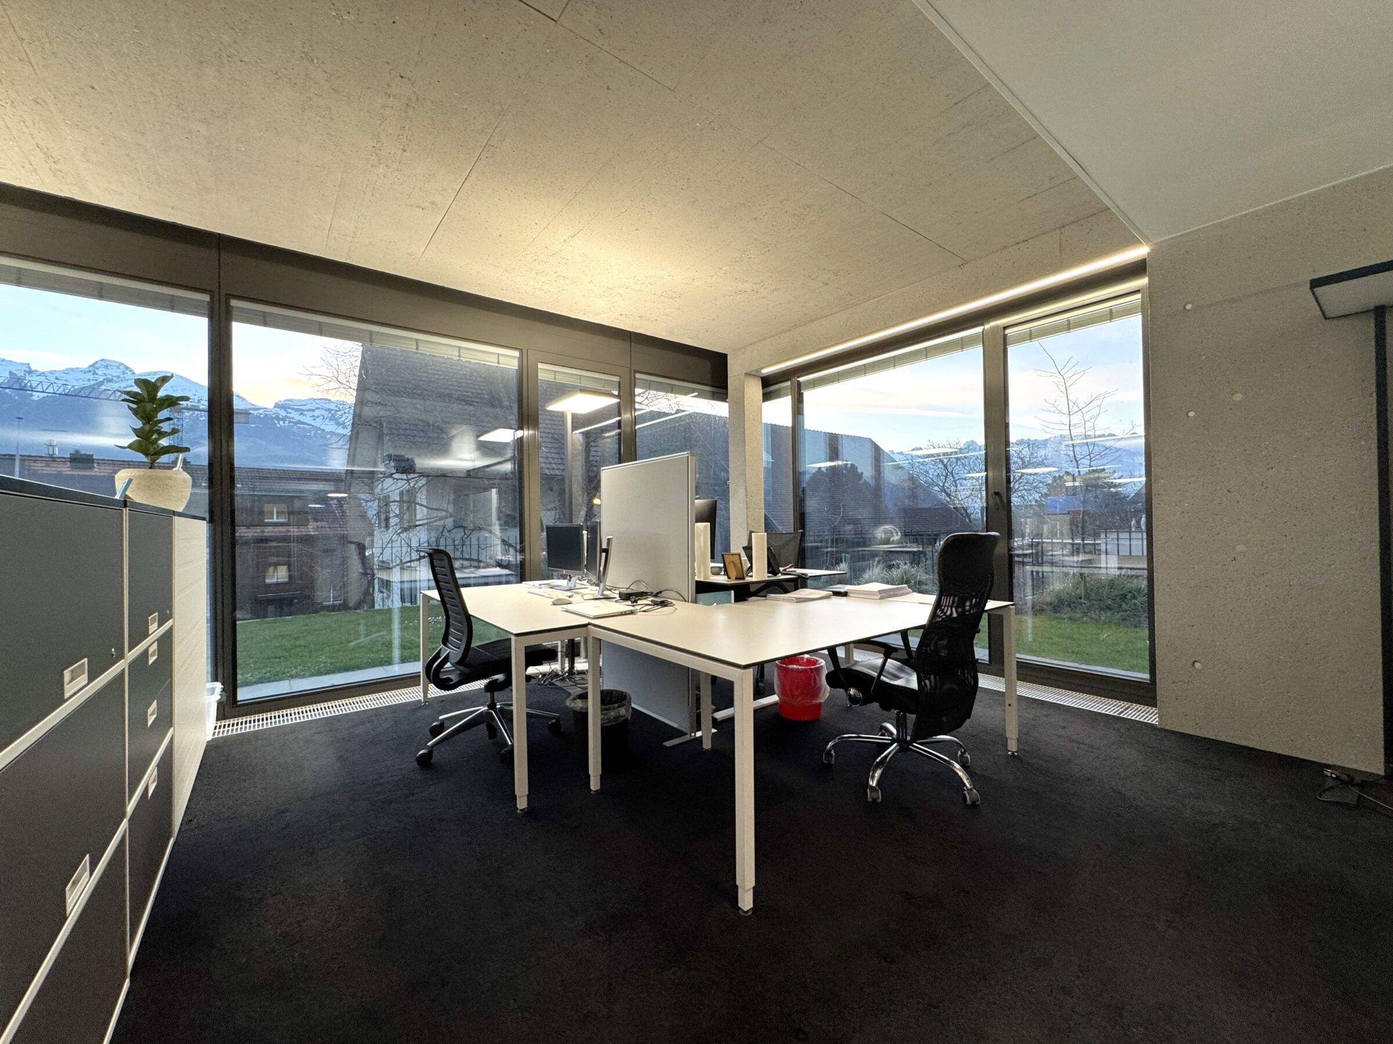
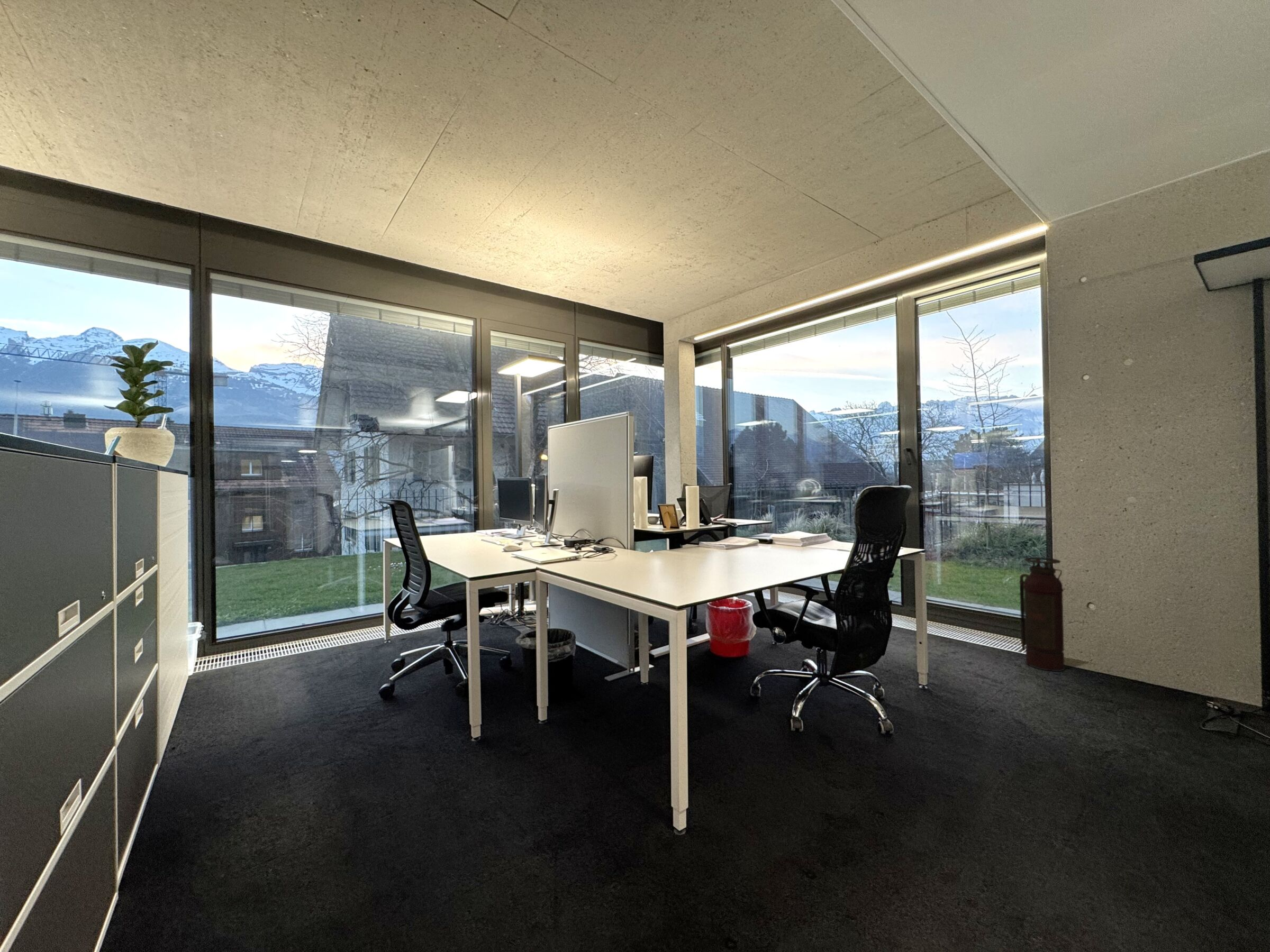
+ fire extinguisher (1041, 611)
